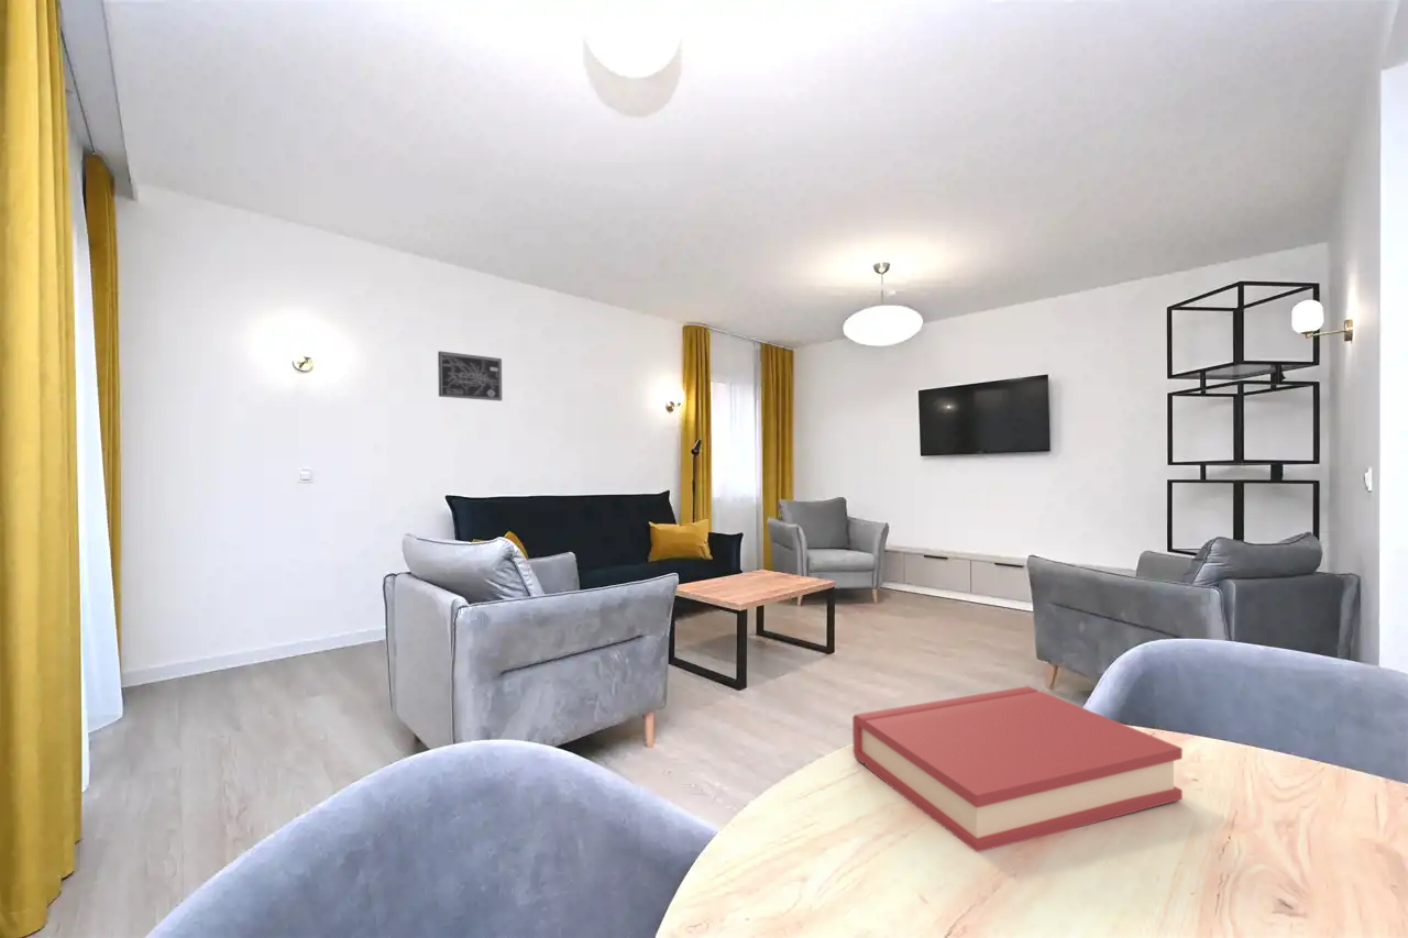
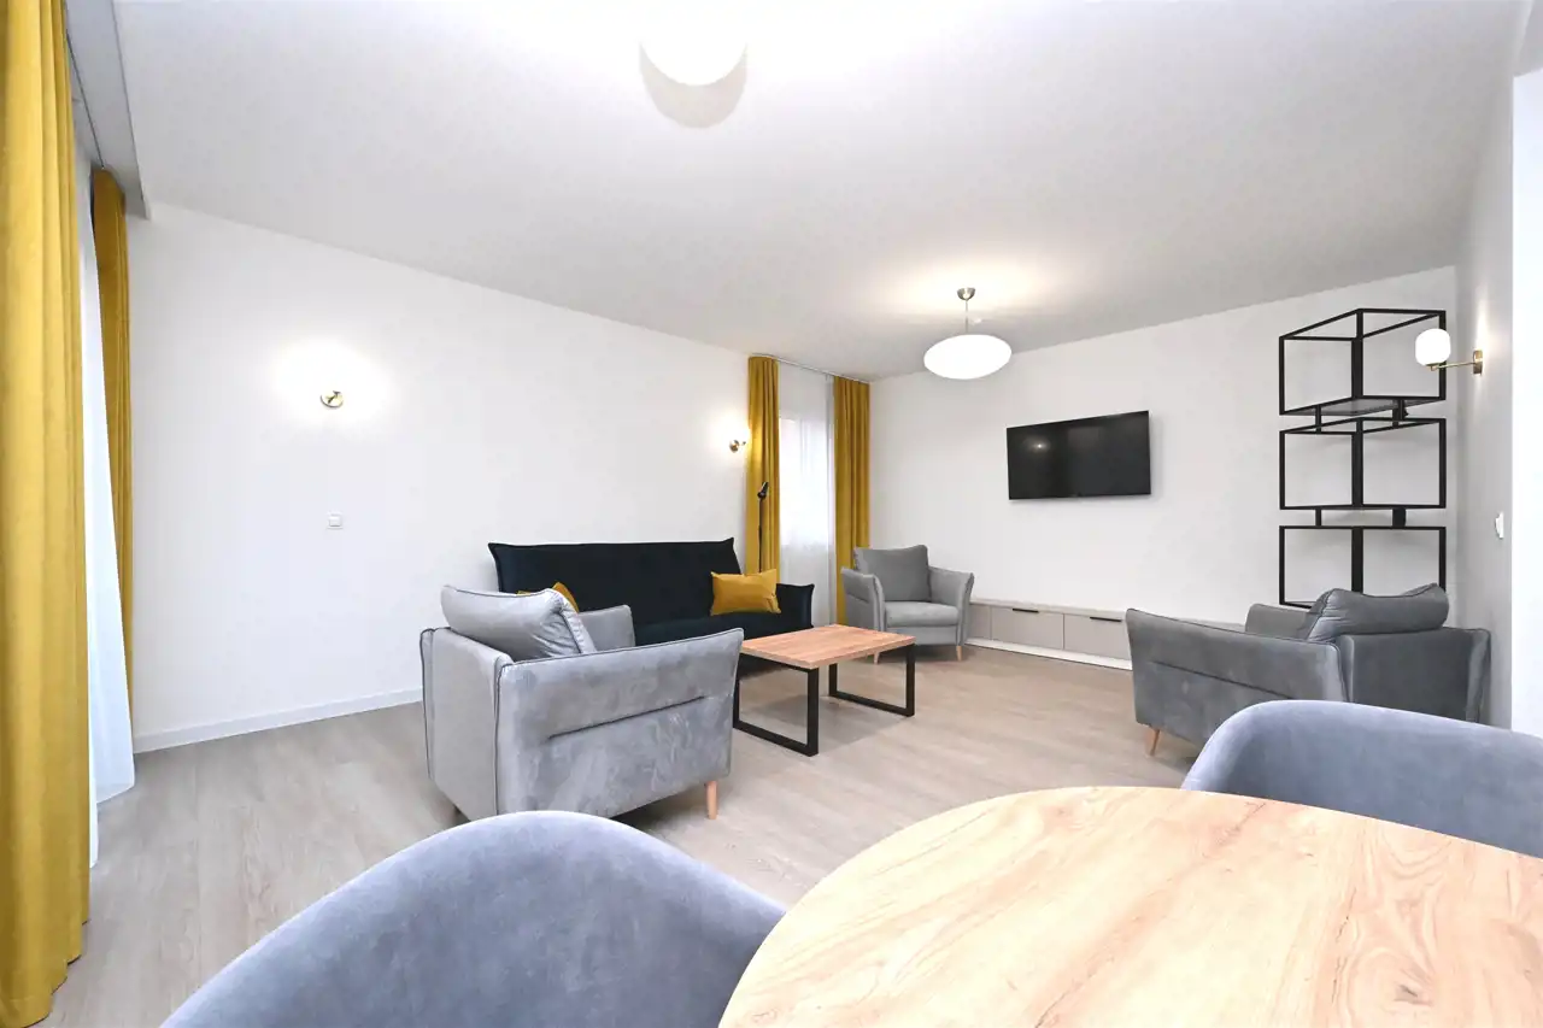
- hardback book (1005, 752)
- wall art (471, 376)
